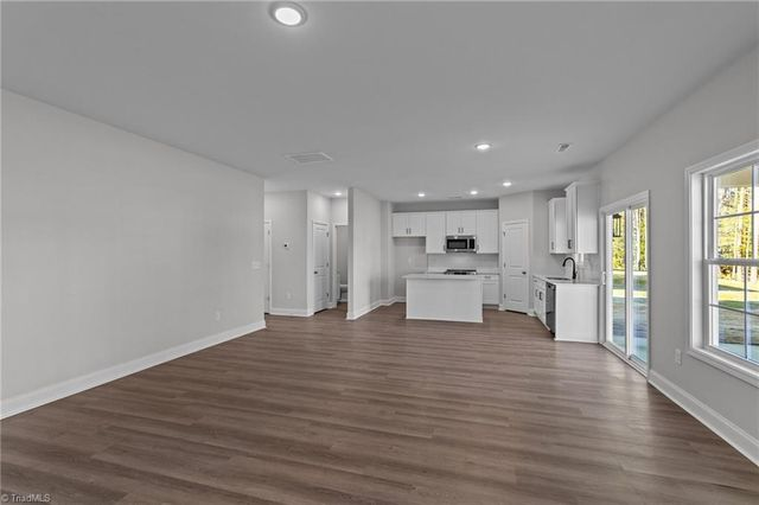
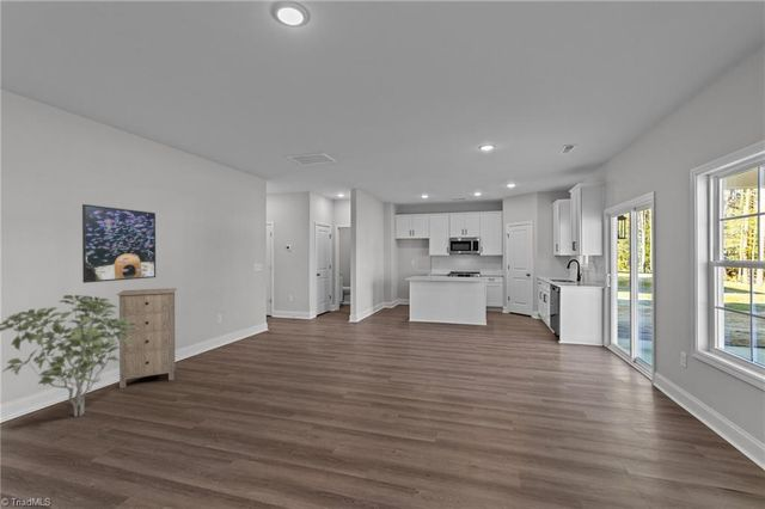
+ storage cabinet (148, 335)
+ shrub (76, 355)
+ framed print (122, 244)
